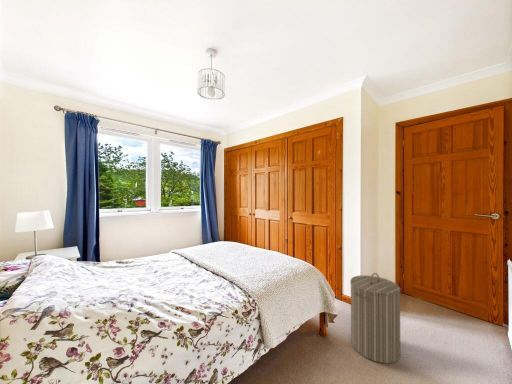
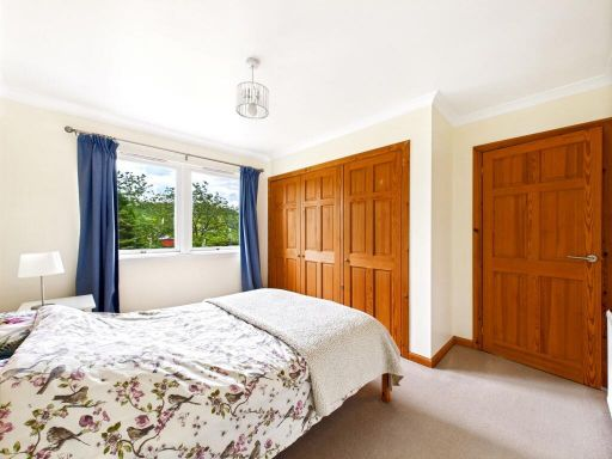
- laundry hamper (374, 310)
